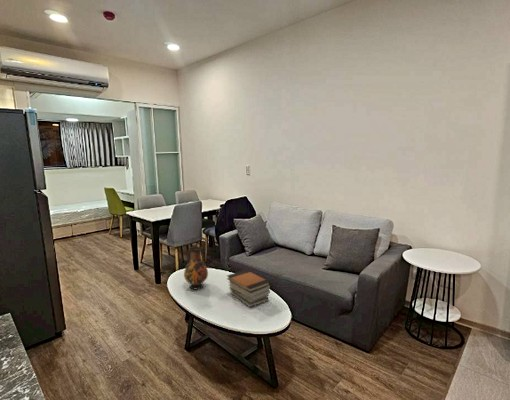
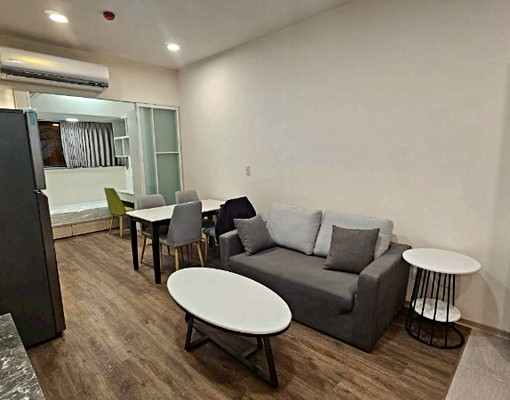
- book stack (248, 287)
- vase (195, 267)
